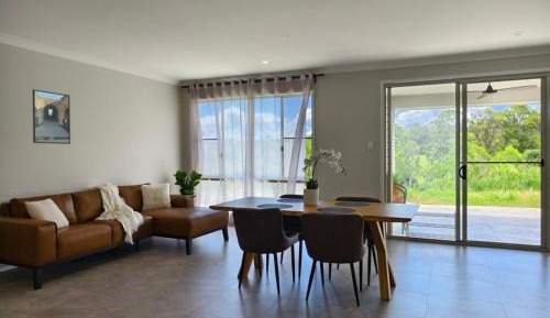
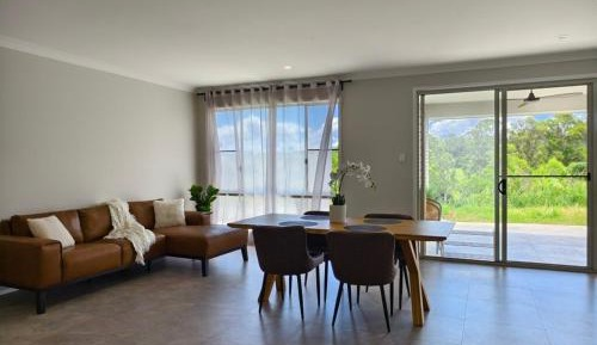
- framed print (52, 118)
